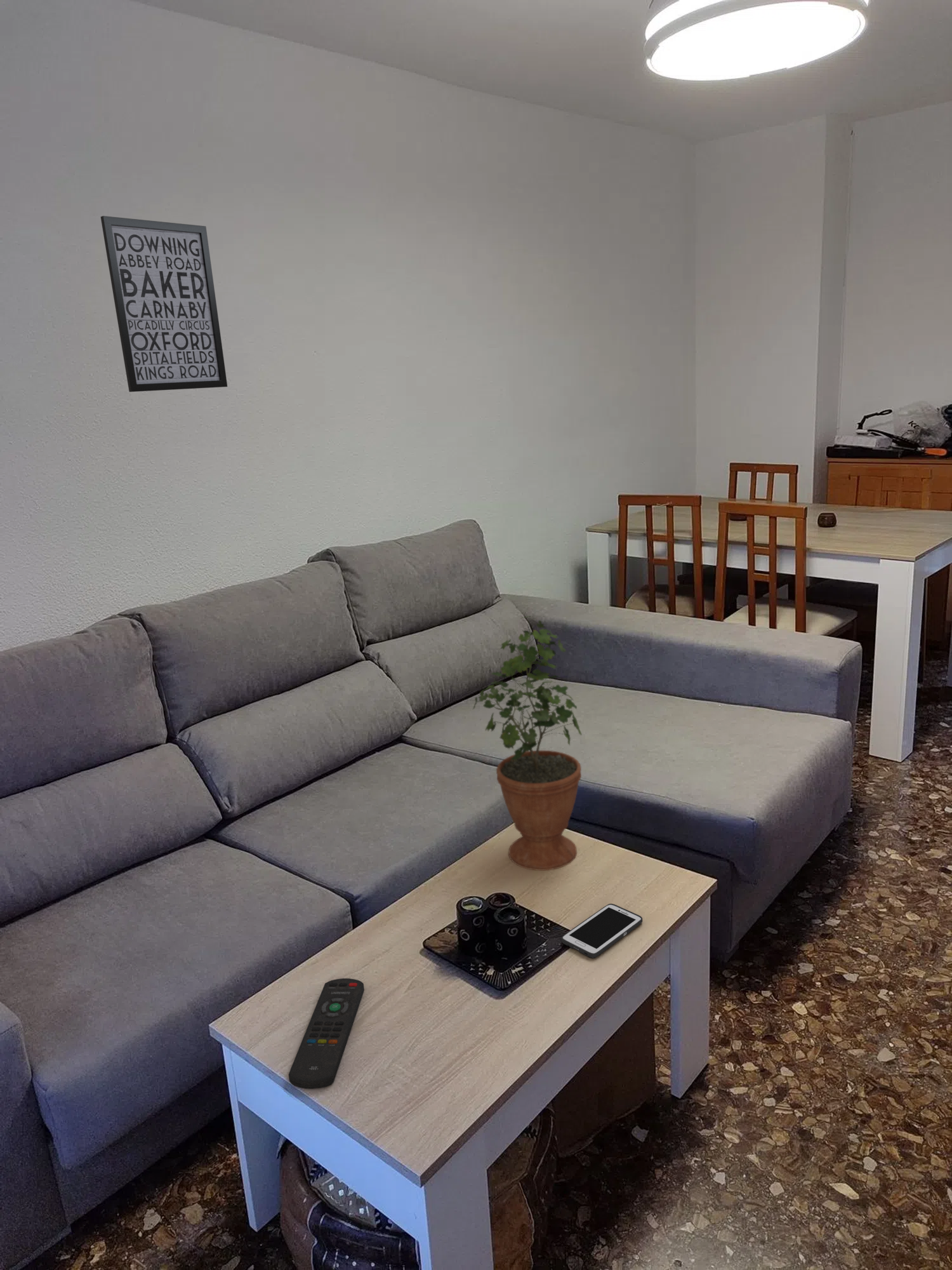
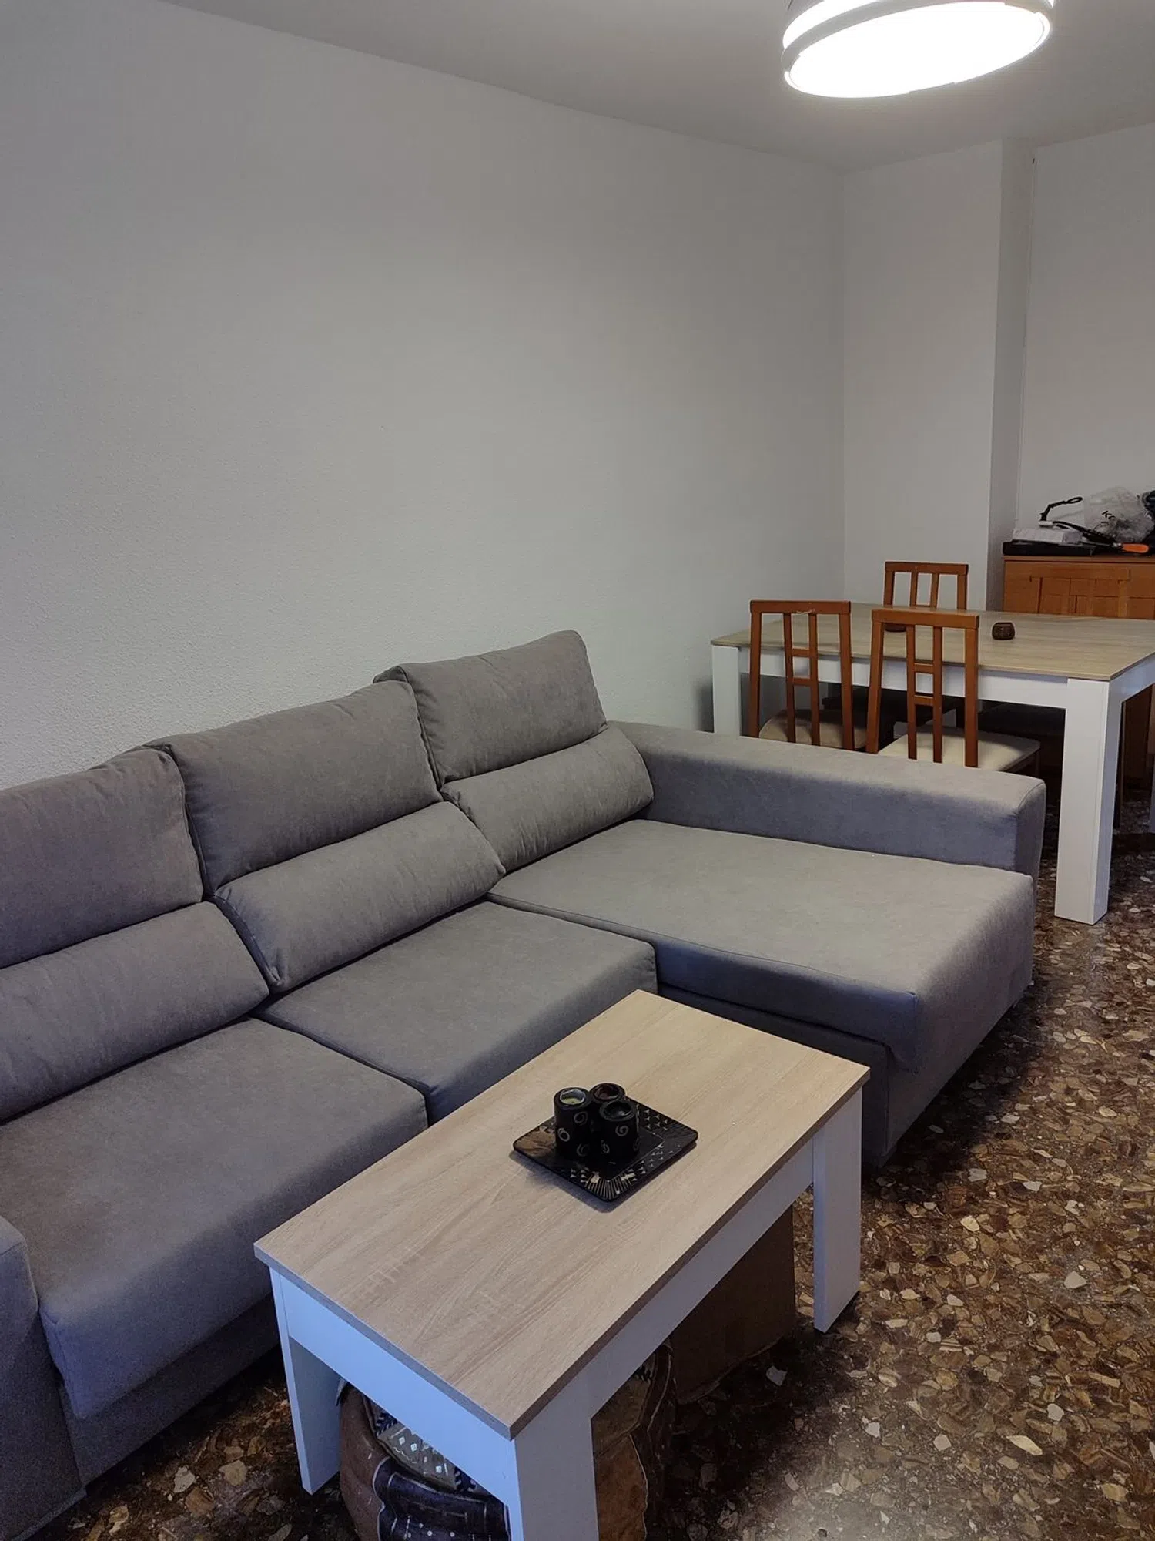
- cell phone (602, 930)
- wall art (168, 307)
- remote control (329, 1029)
- potted plant (528, 740)
